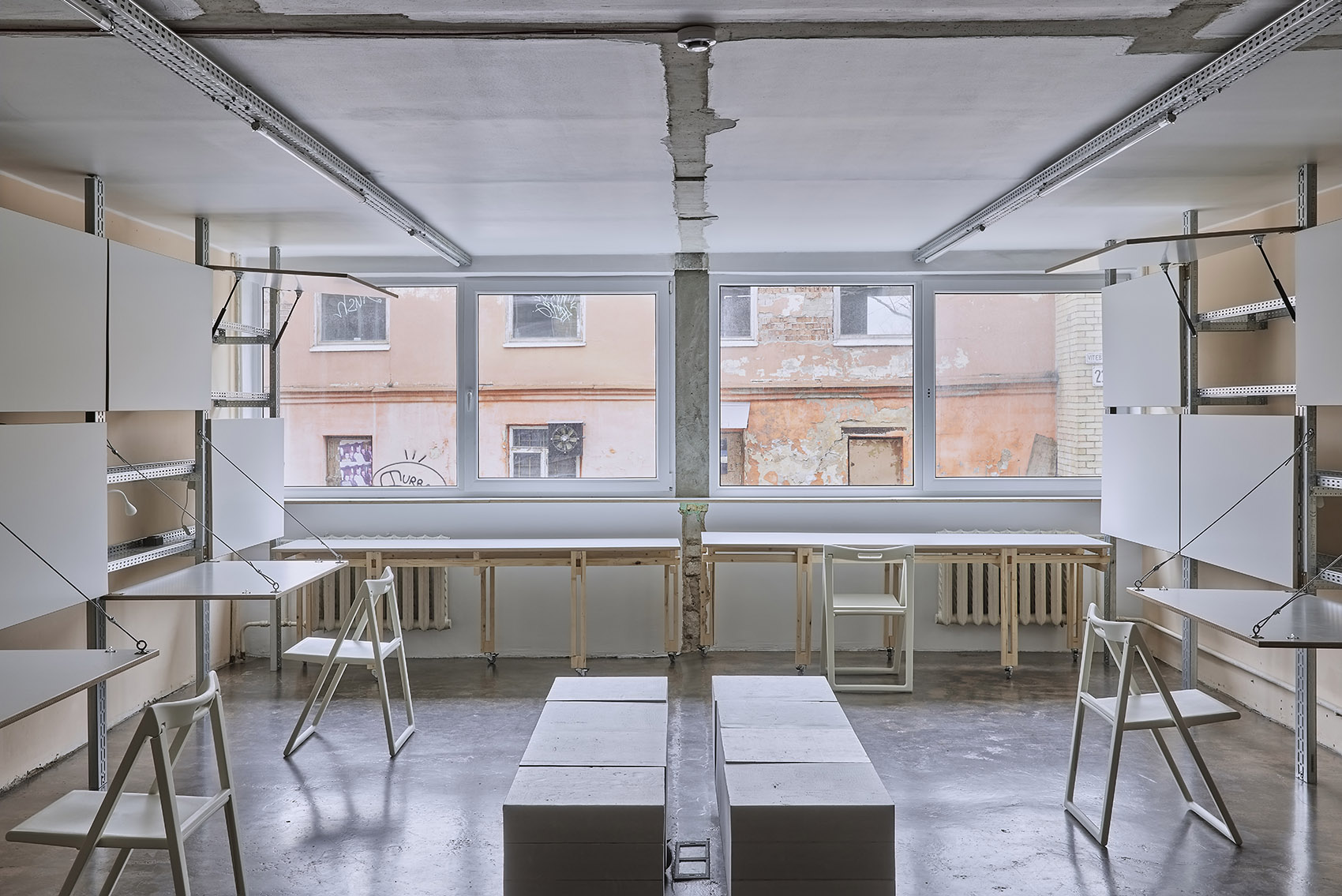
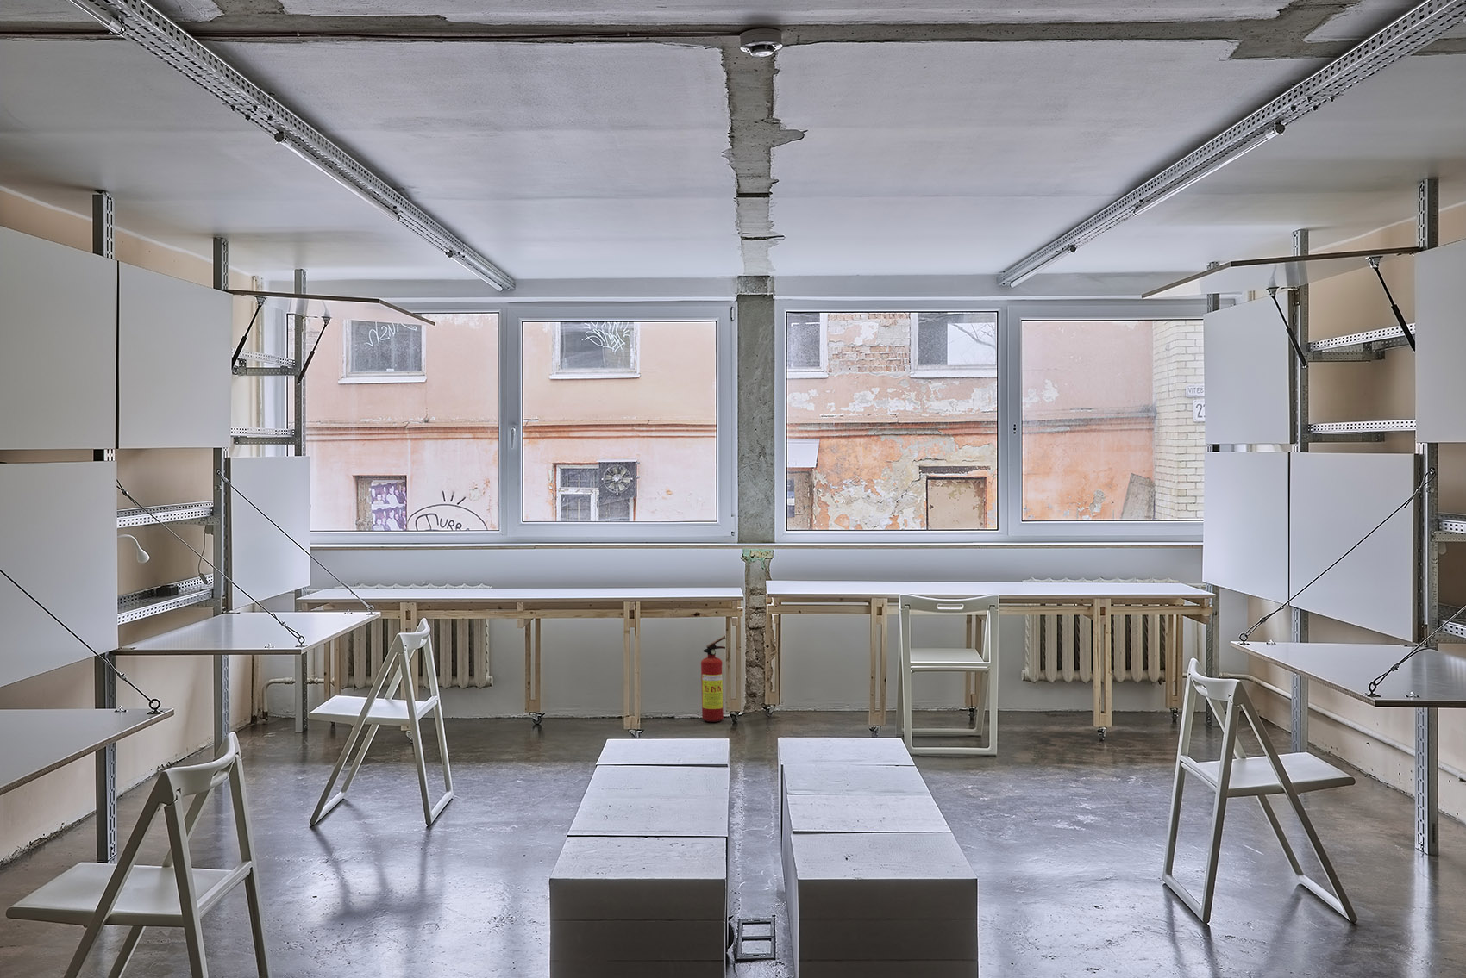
+ fire extinguisher (716, 677)
